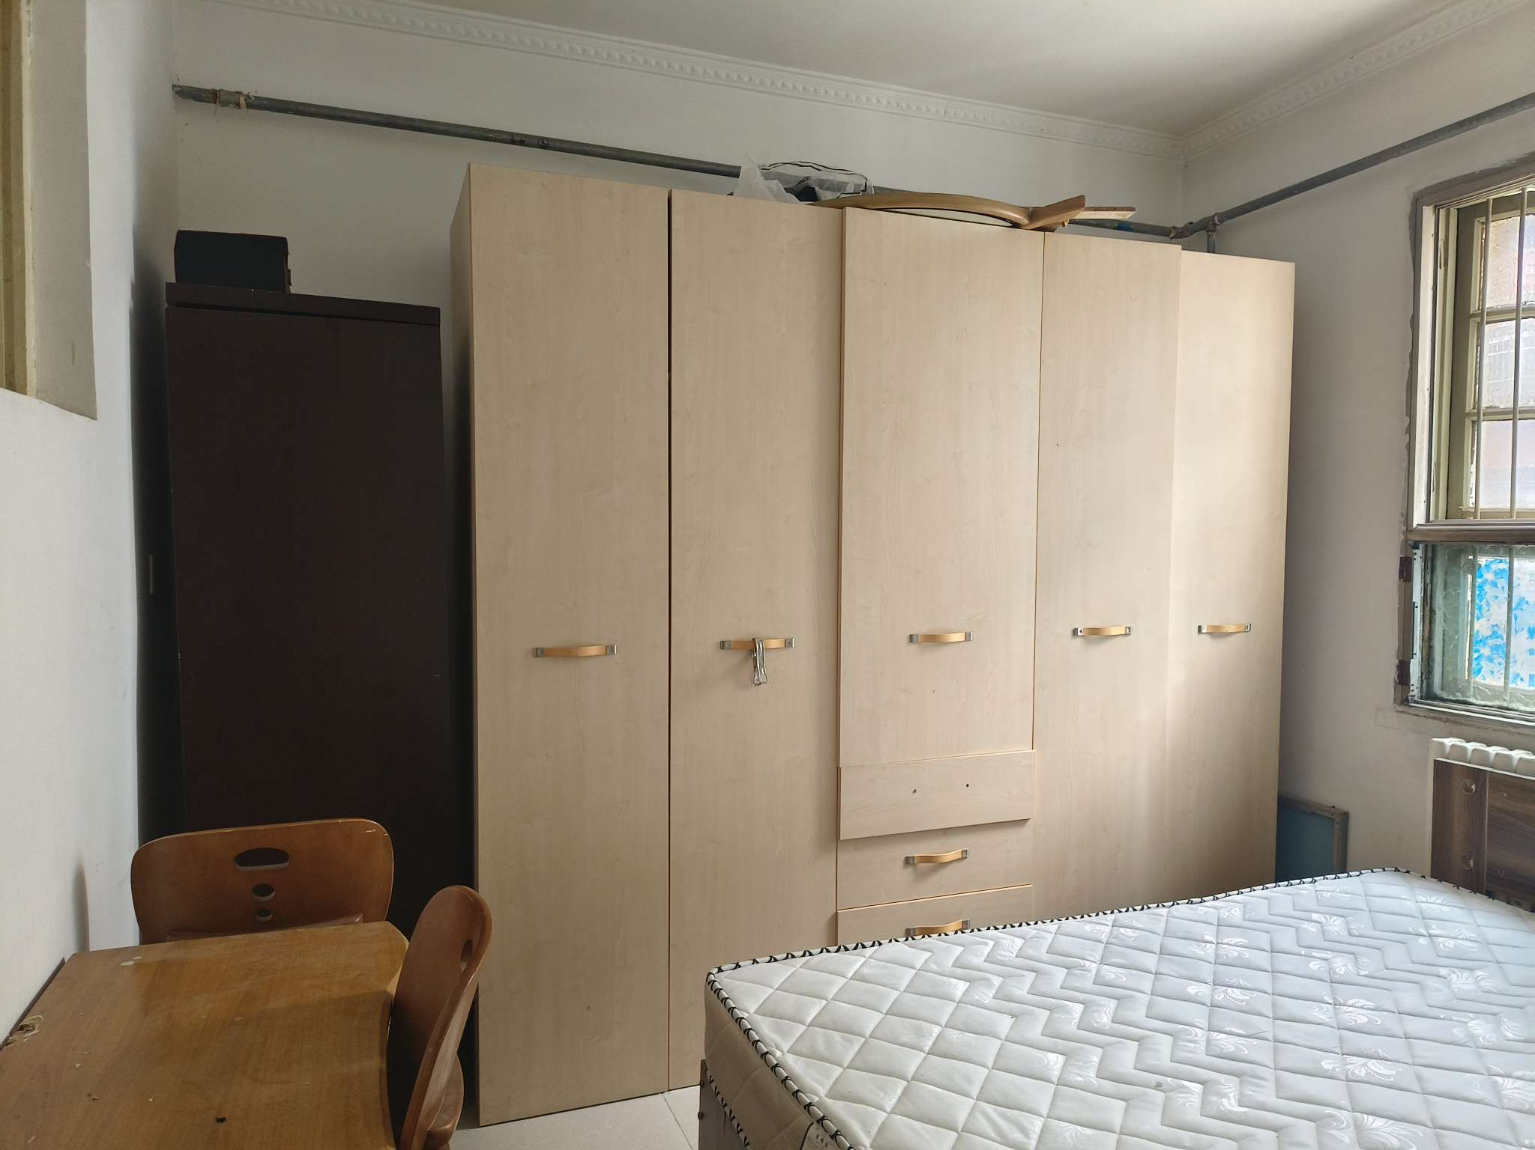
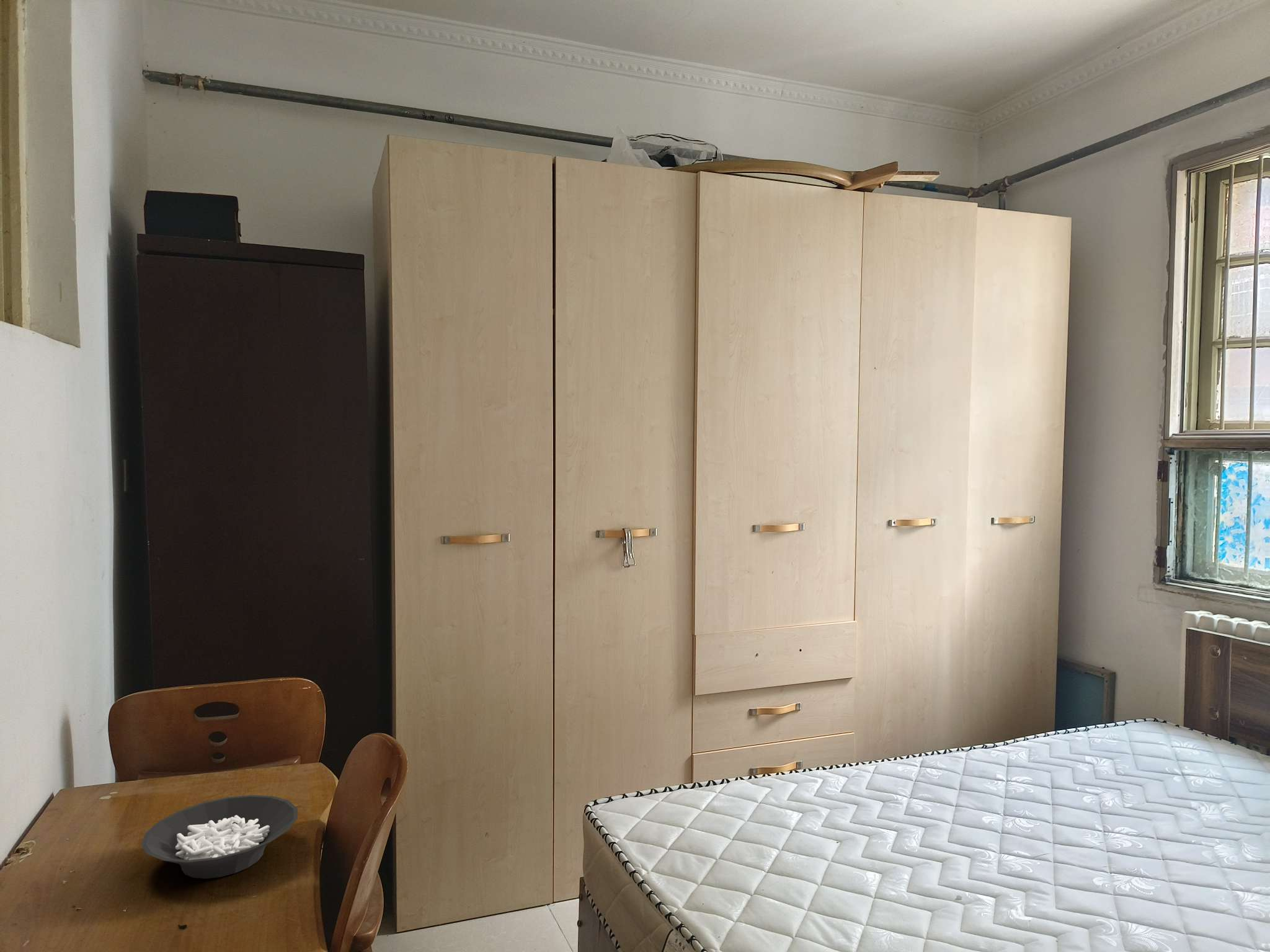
+ cereal bowl (223, 842)
